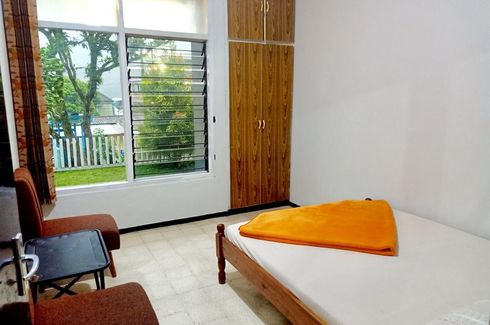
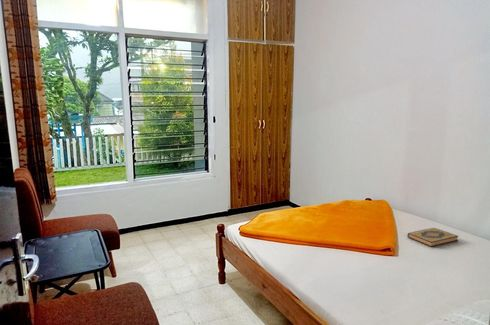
+ hardback book (432, 236)
